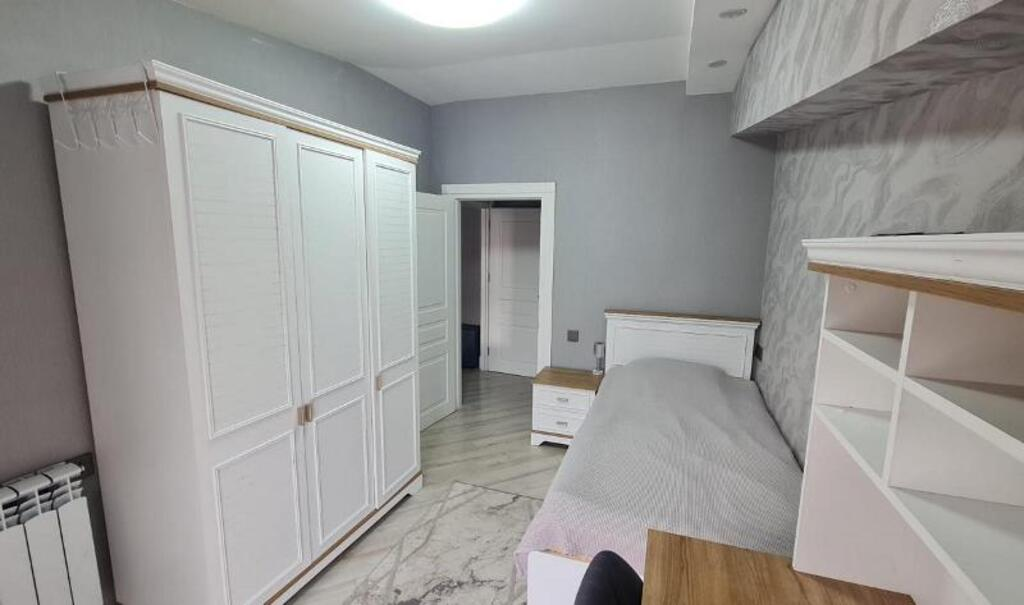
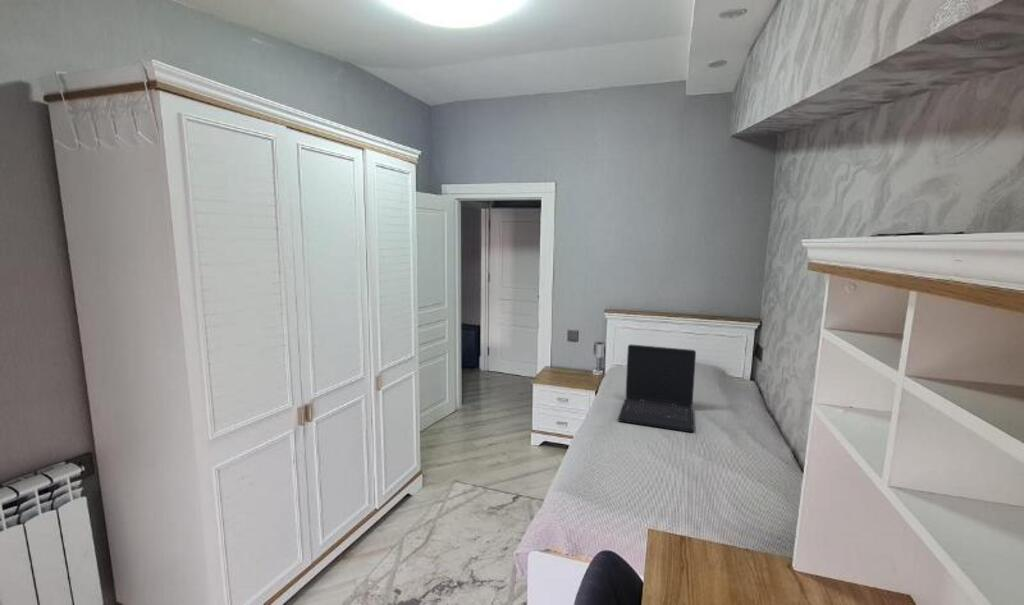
+ laptop (658, 384)
